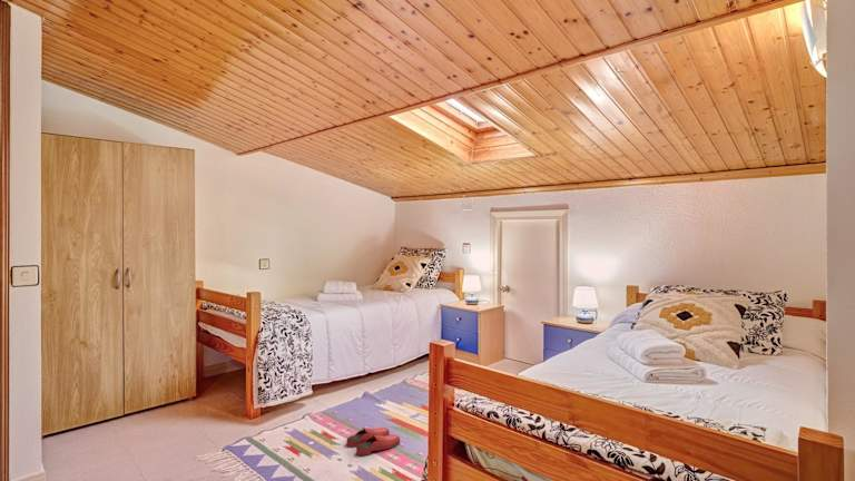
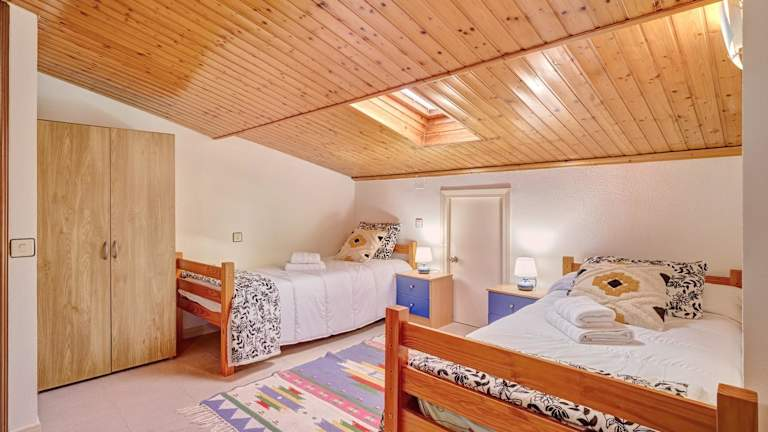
- slippers (373, 436)
